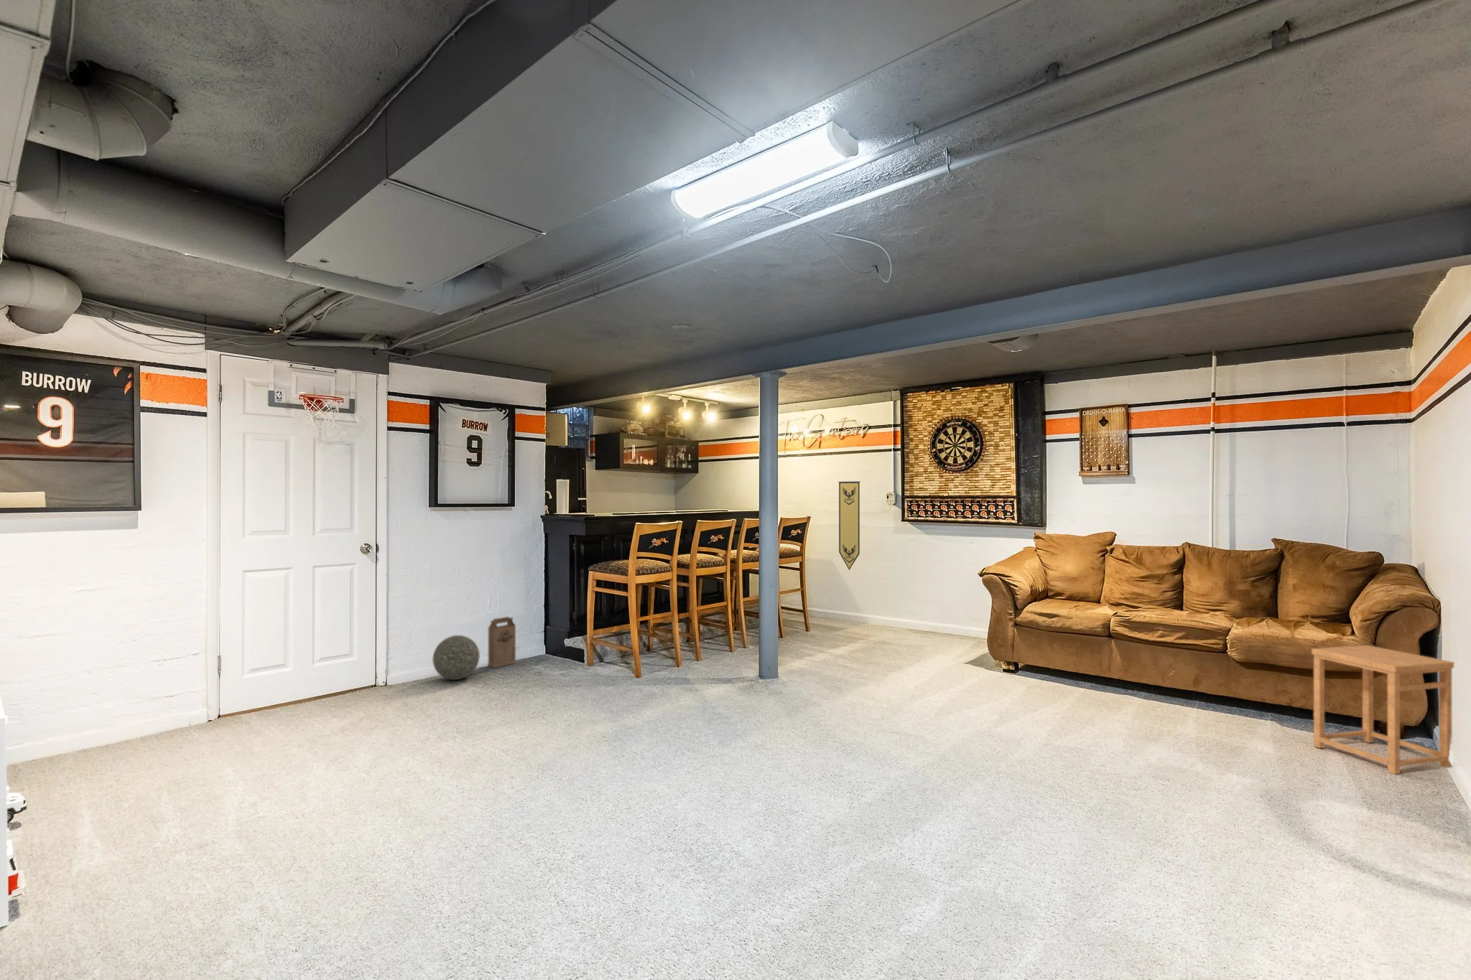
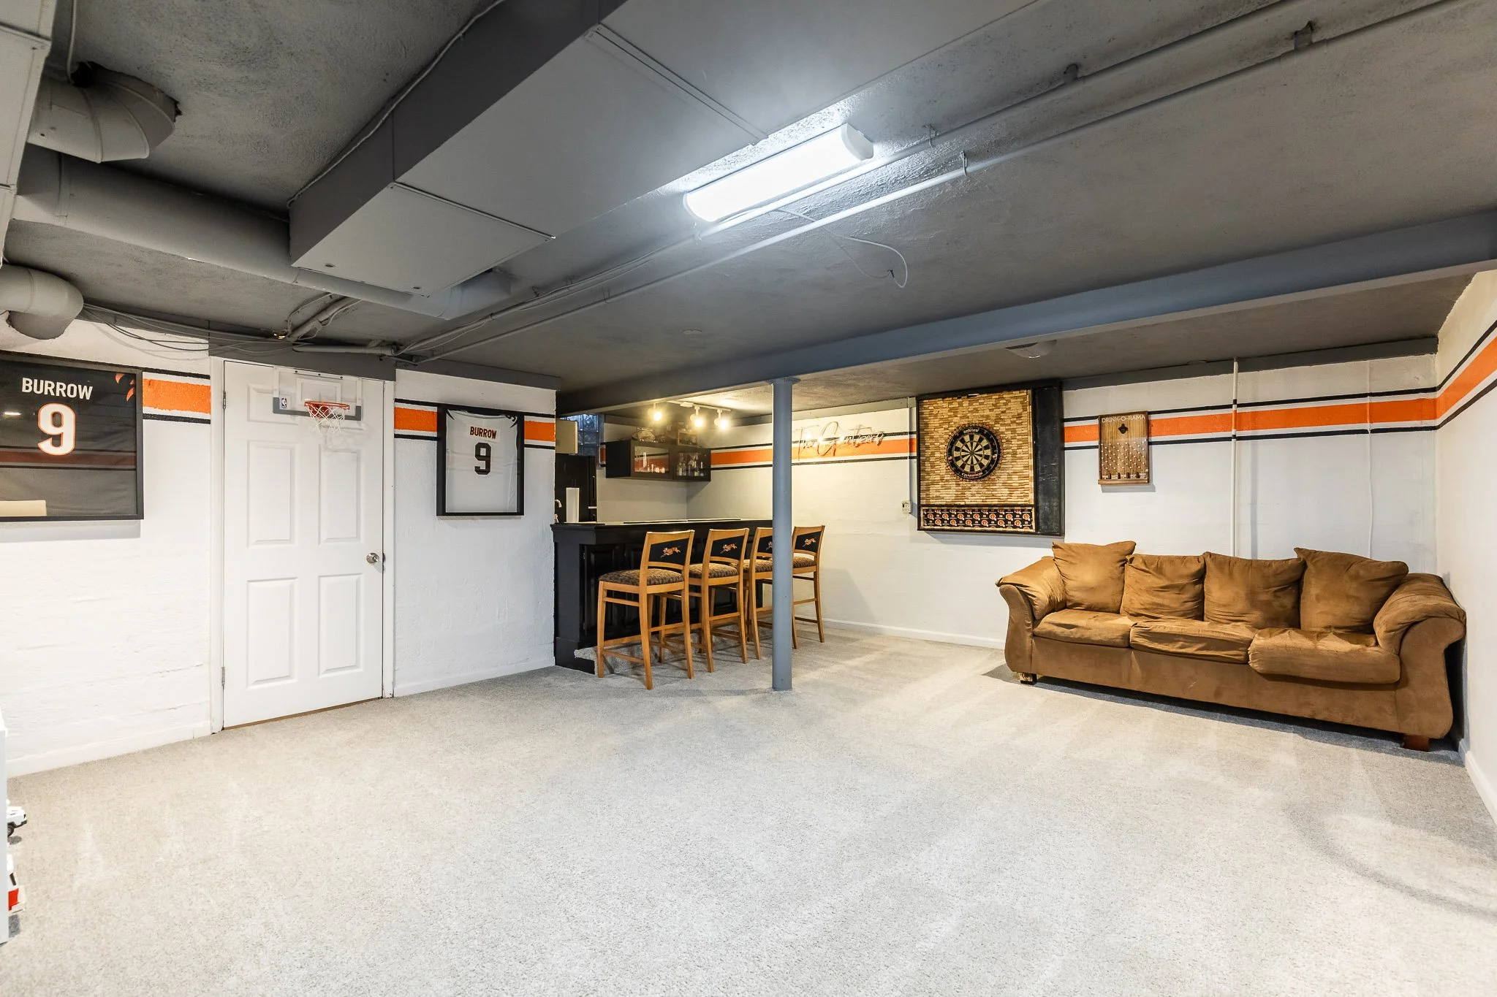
- decorative ball (456, 657)
- pennant (849, 525)
- side table (1373, 705)
- cardboard box (501, 641)
